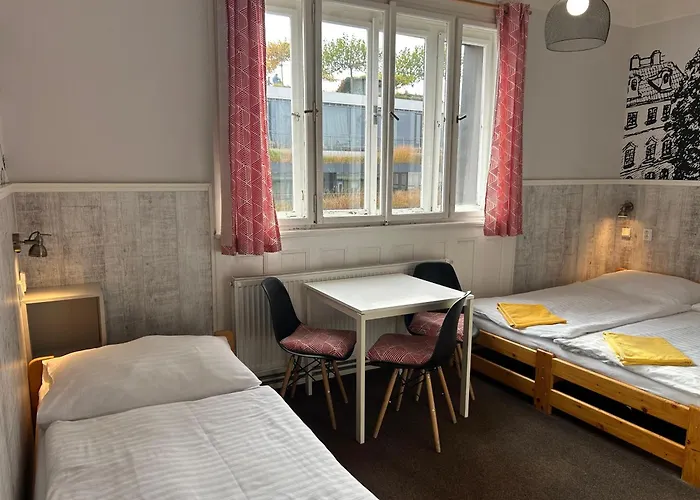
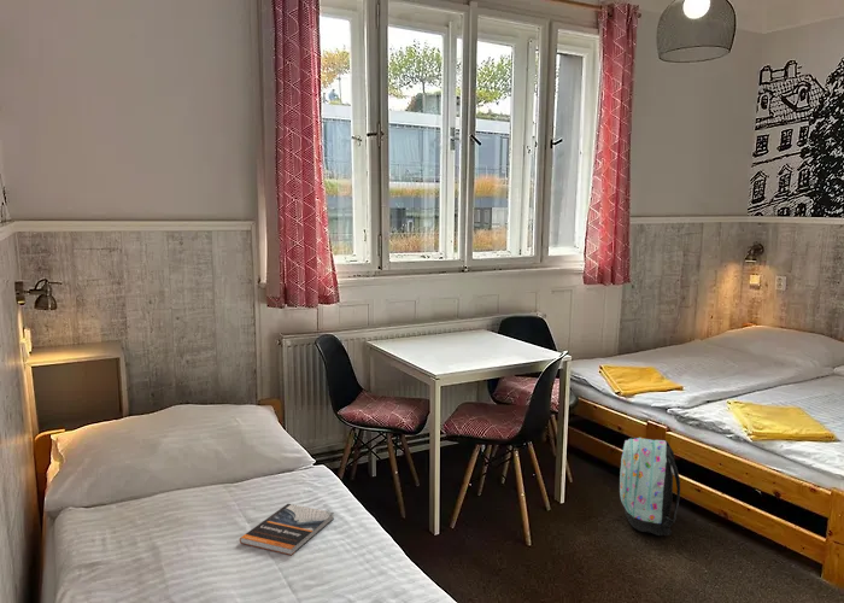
+ book (288, 527)
+ backpack (647, 480)
